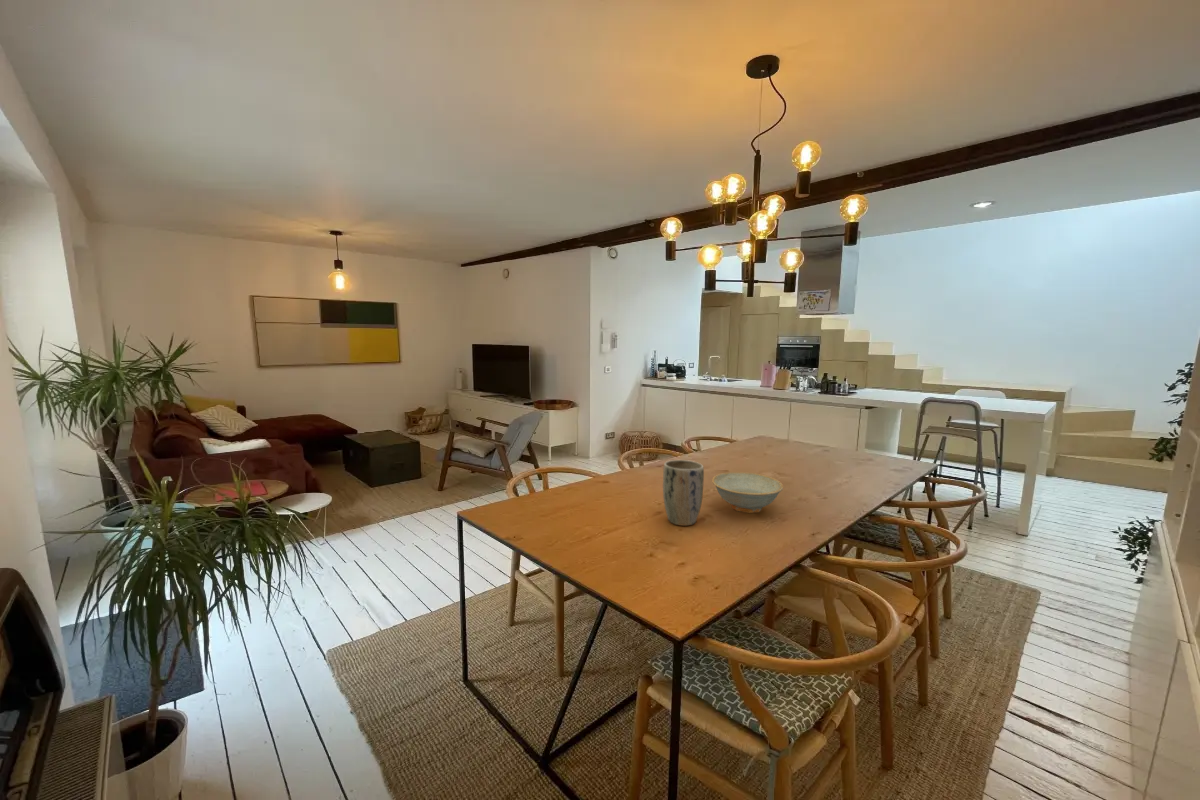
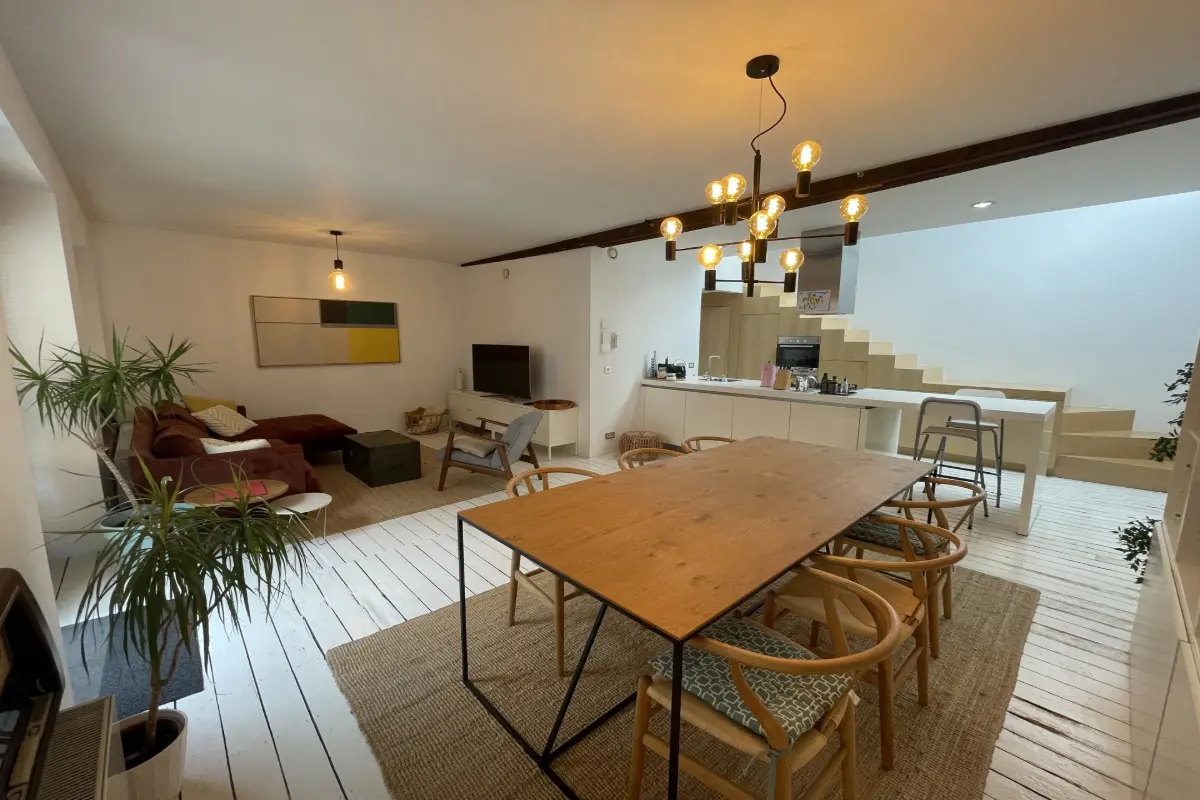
- dish (746, 494)
- plant pot (682, 492)
